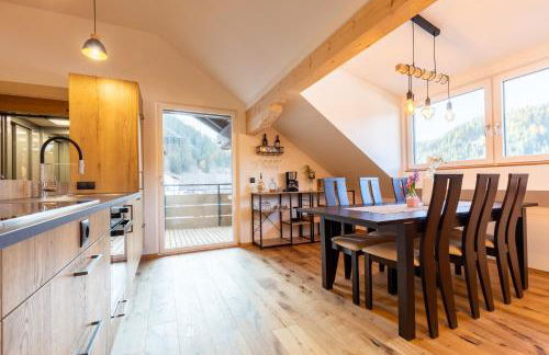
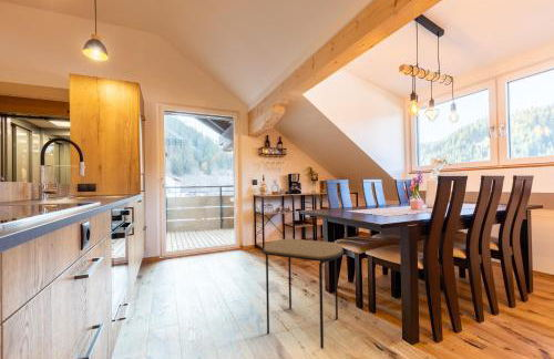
+ side table (290, 286)
